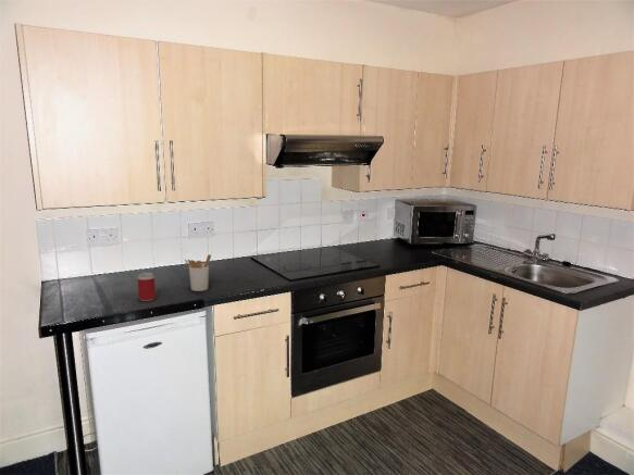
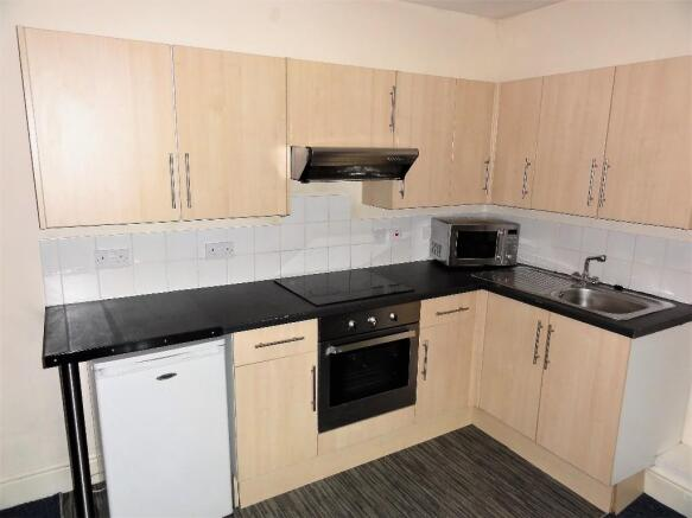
- utensil holder (197, 273)
- beverage can (146, 286)
